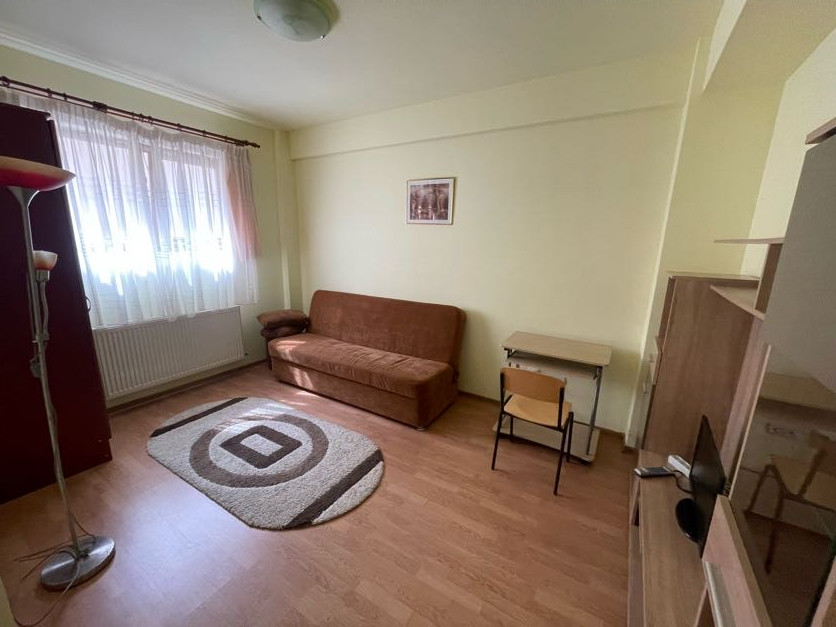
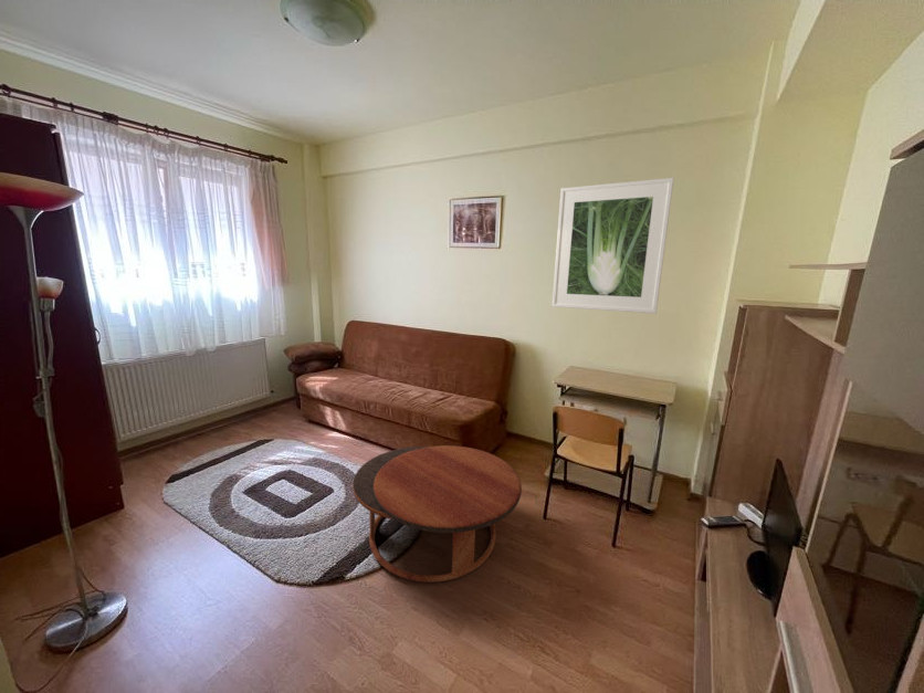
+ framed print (607, 249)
+ coffee table (435, 503)
